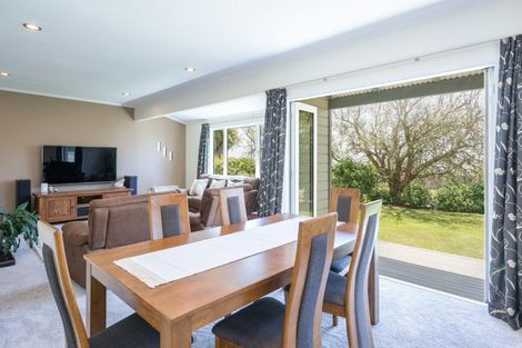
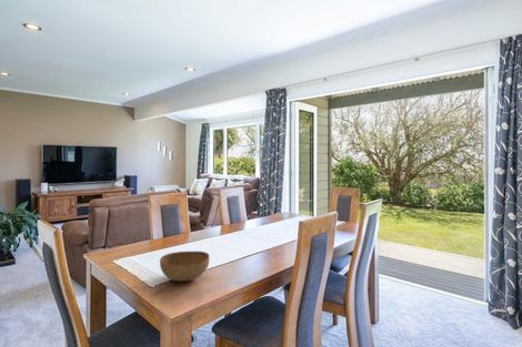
+ bowl (184, 267)
